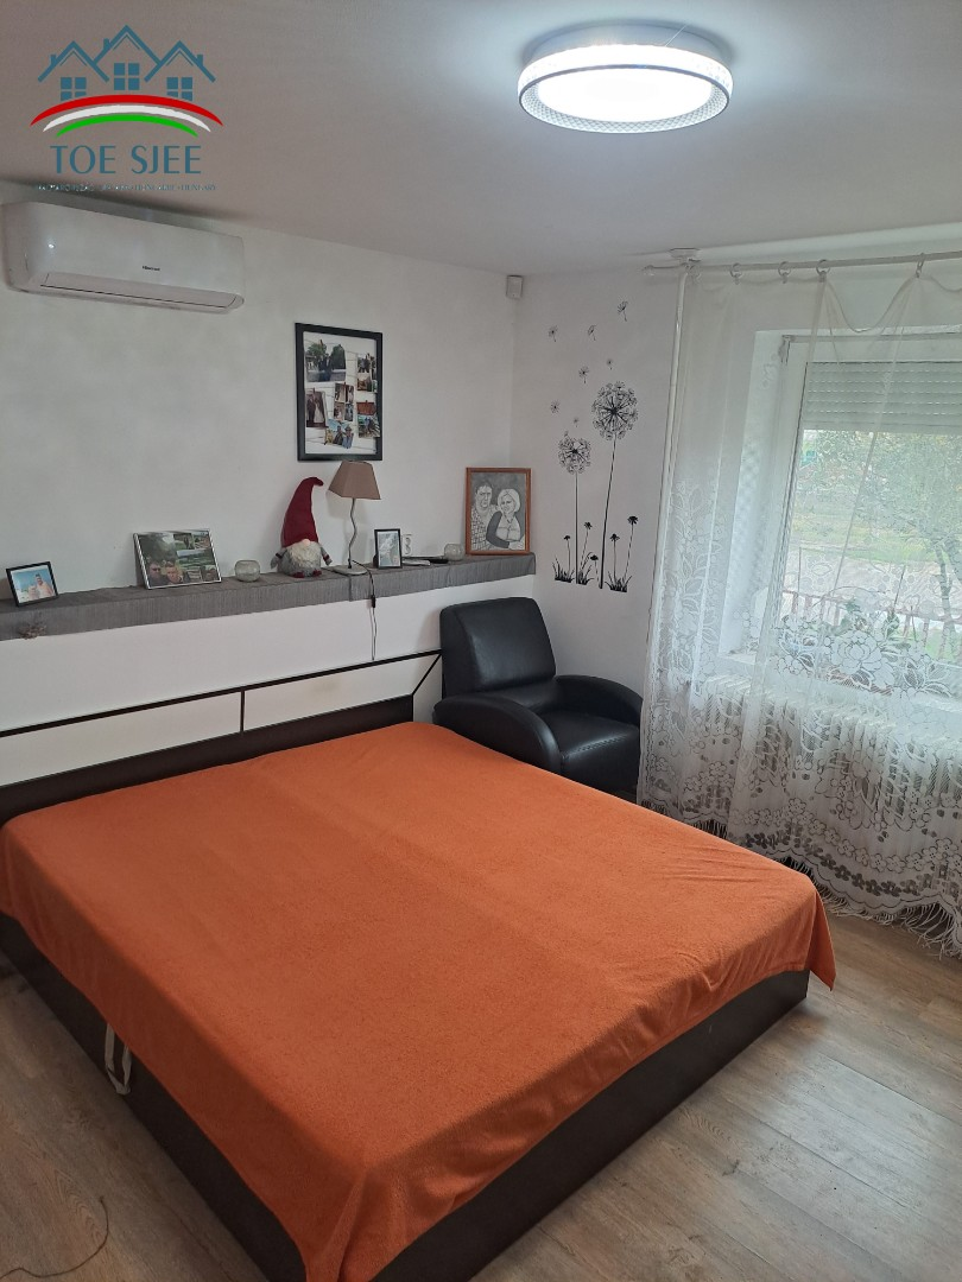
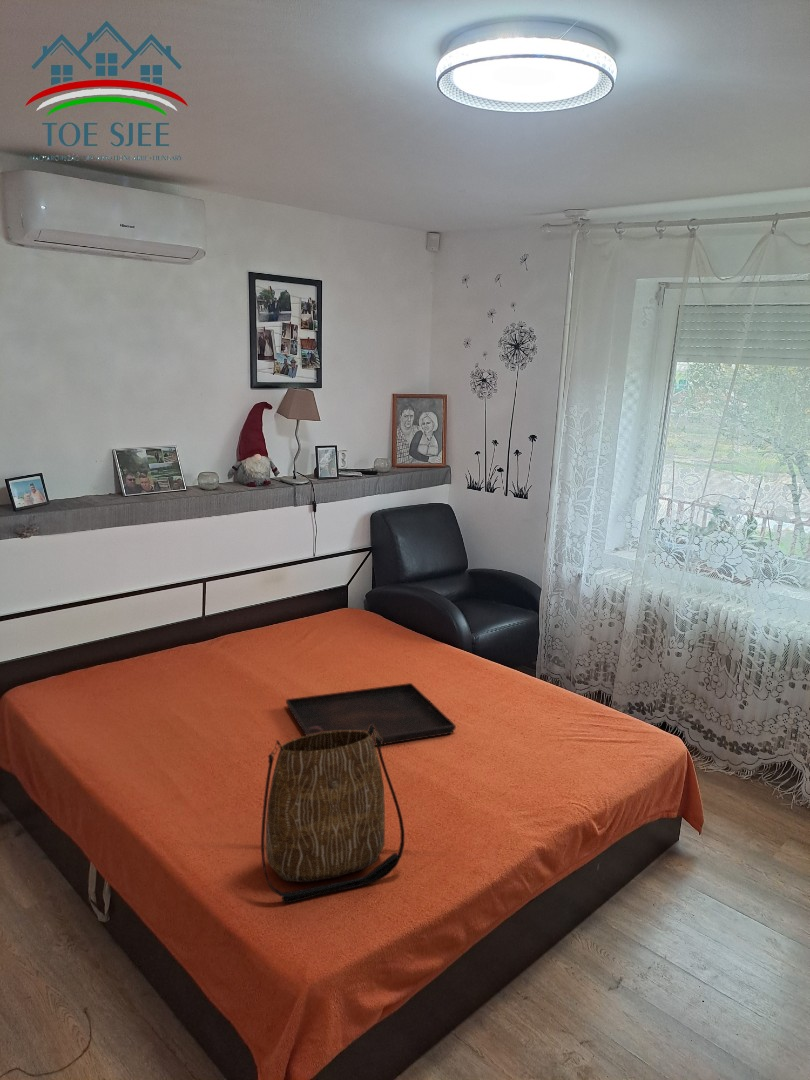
+ serving tray (368, 716)
+ tote bag (329, 803)
